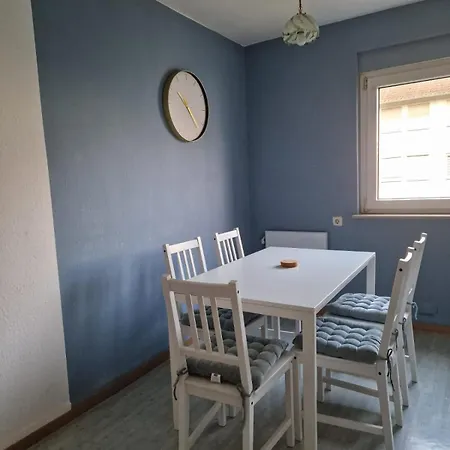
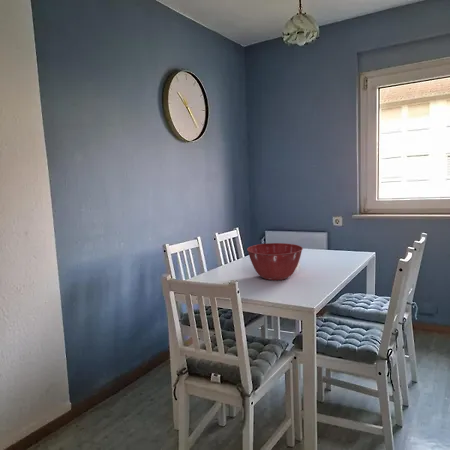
+ mixing bowl (275, 262)
